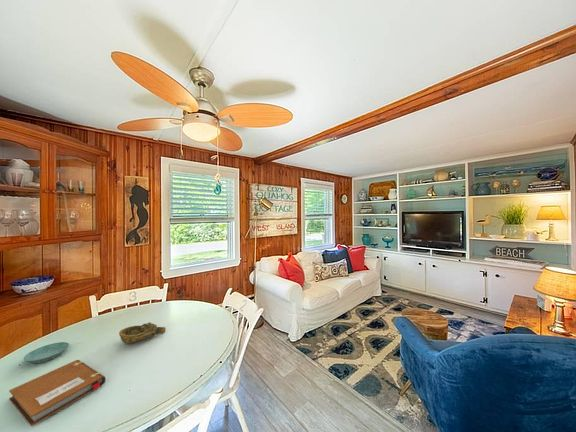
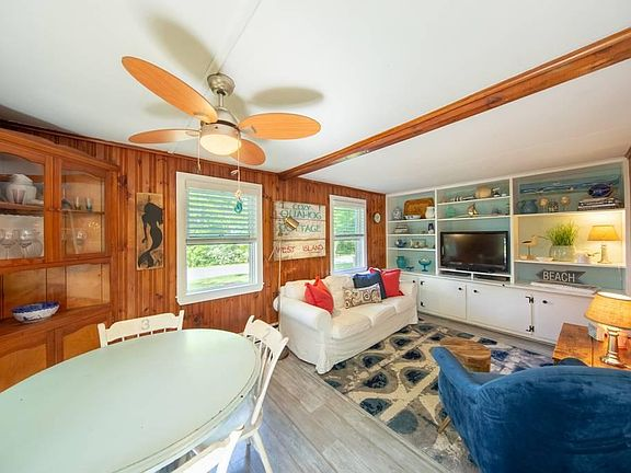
- saucer (47, 353)
- notebook (60, 387)
- decorative bowl (143, 331)
